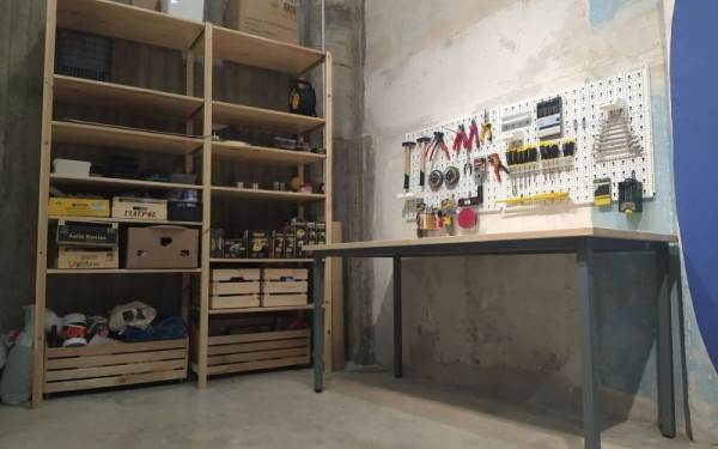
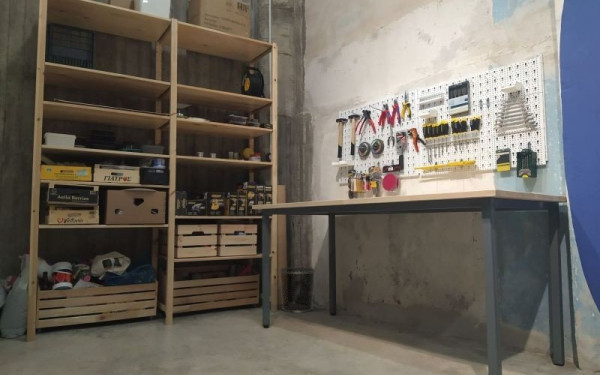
+ waste bin (297, 288)
